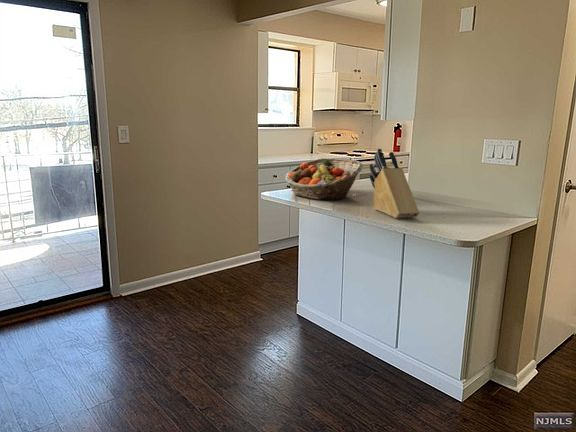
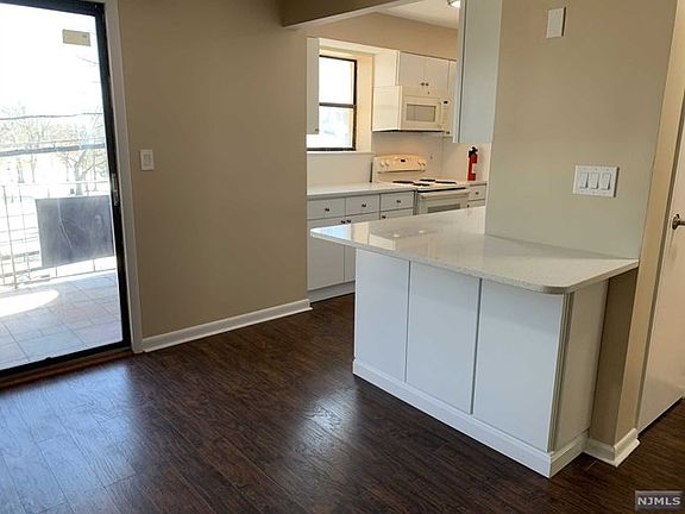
- knife block (392, 181)
- fruit basket (322, 177)
